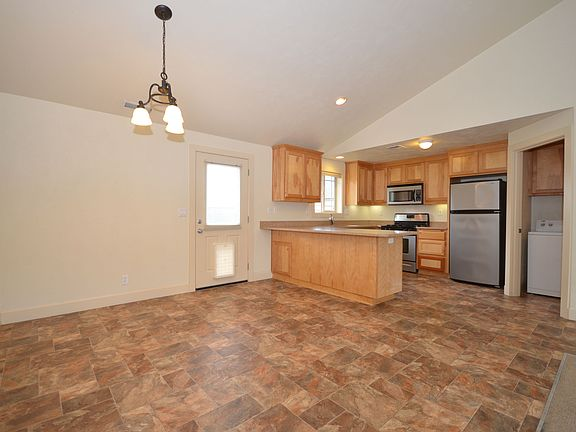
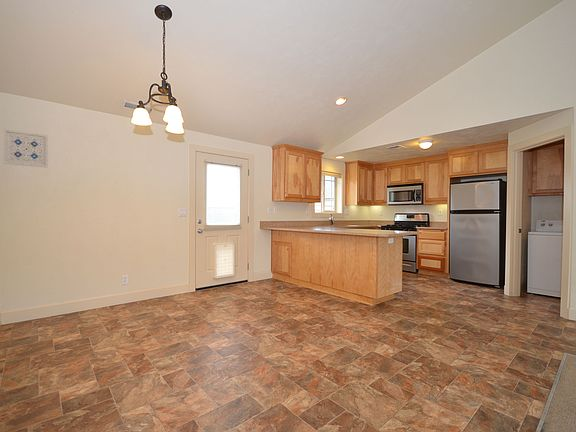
+ wall art (26, 149)
